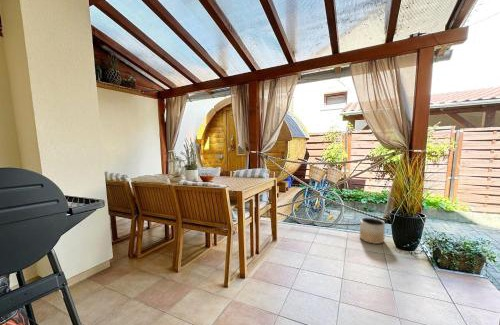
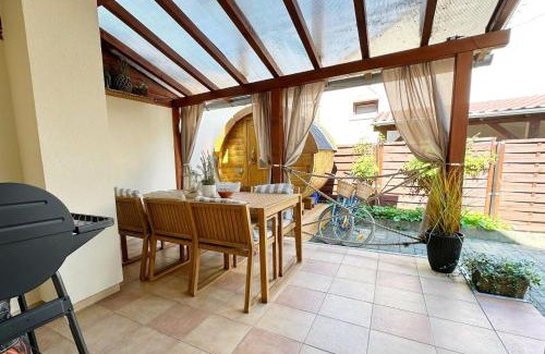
- planter (372, 230)
